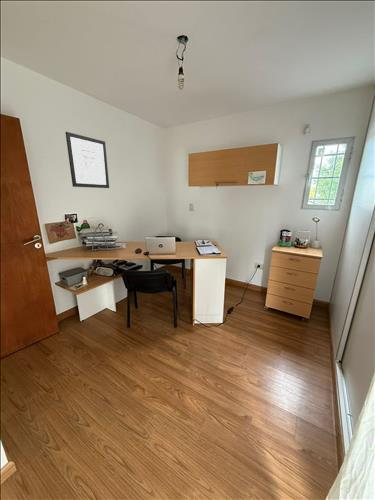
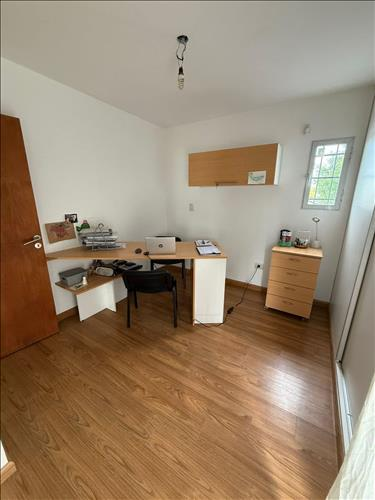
- wall art (89, 163)
